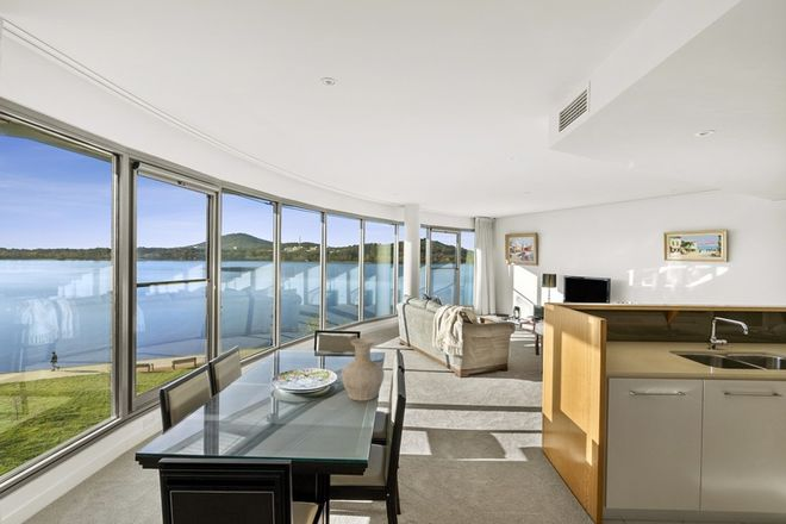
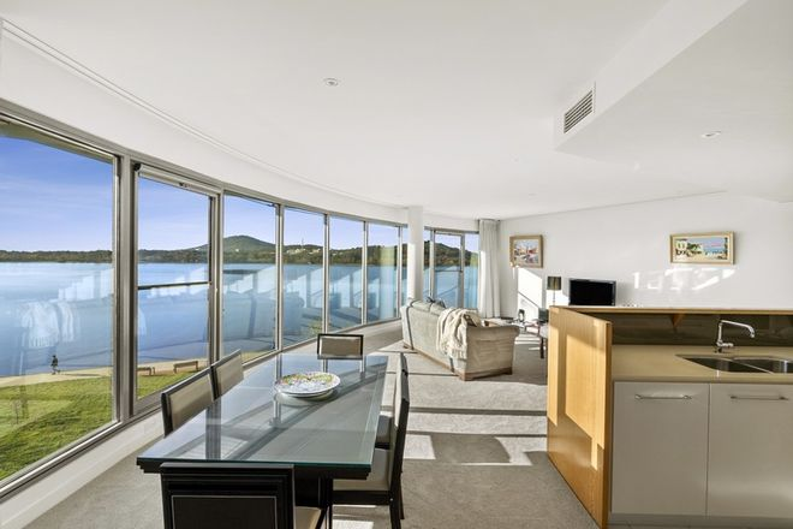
- vase (362, 368)
